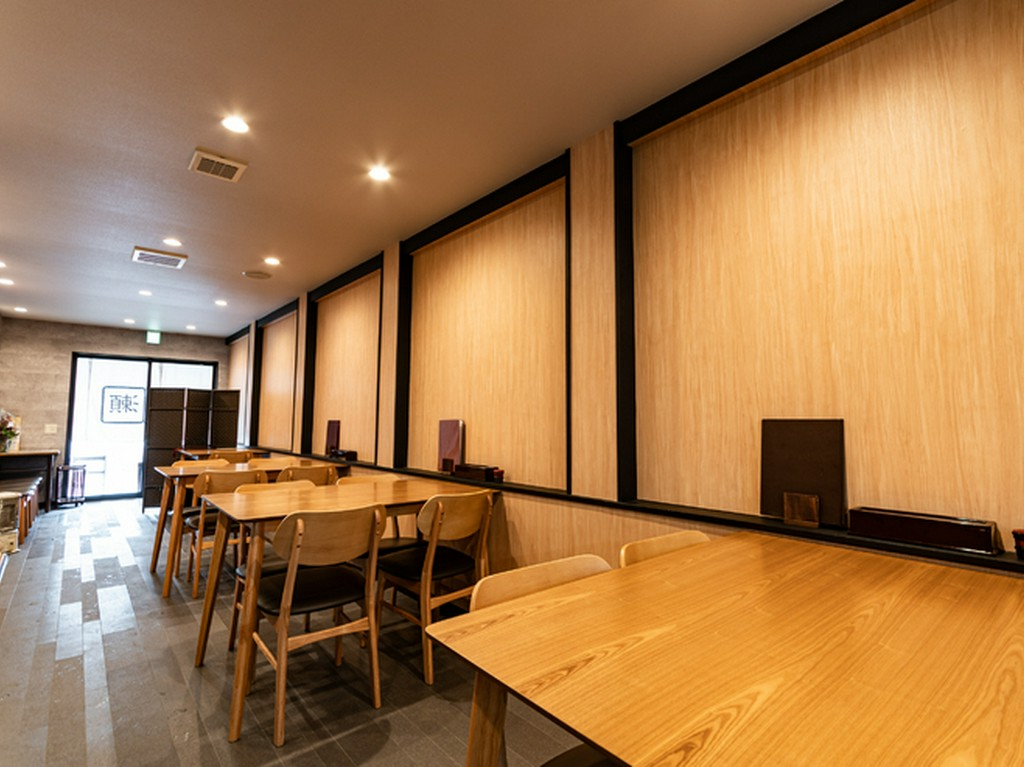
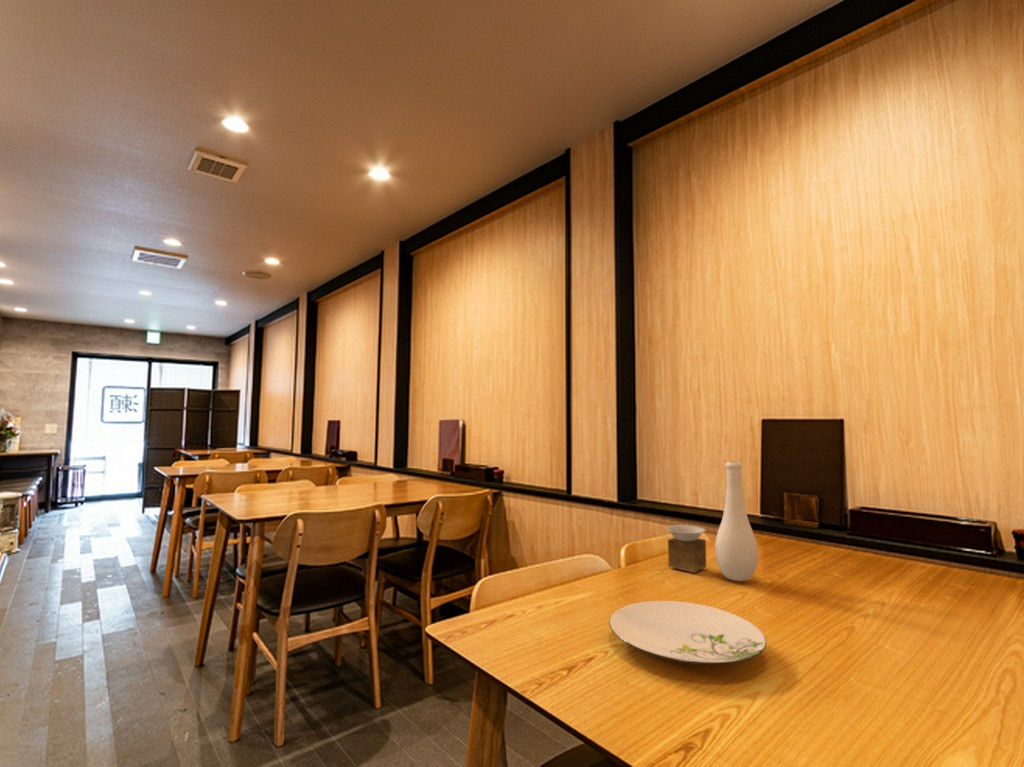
+ vase (702, 528)
+ plate (684, 636)
